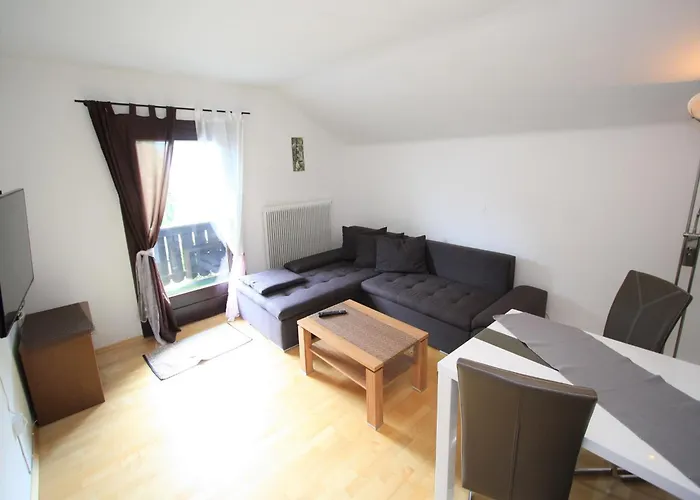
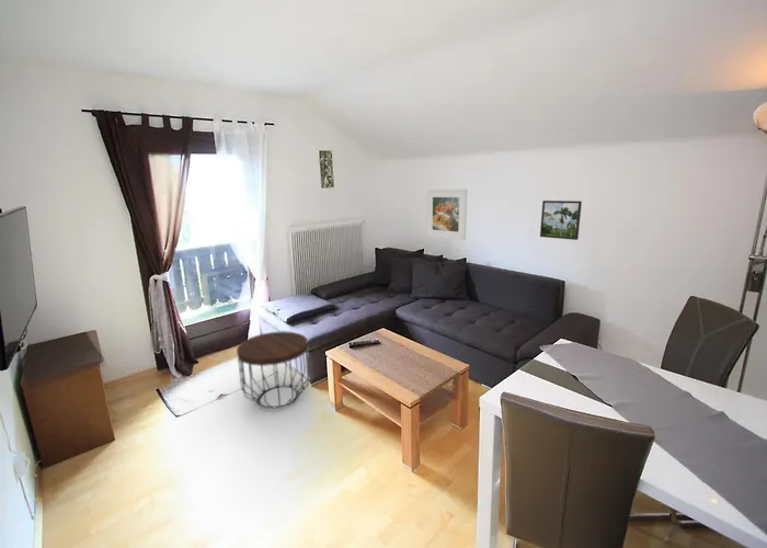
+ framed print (560, 219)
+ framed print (445, 214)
+ side table (276, 370)
